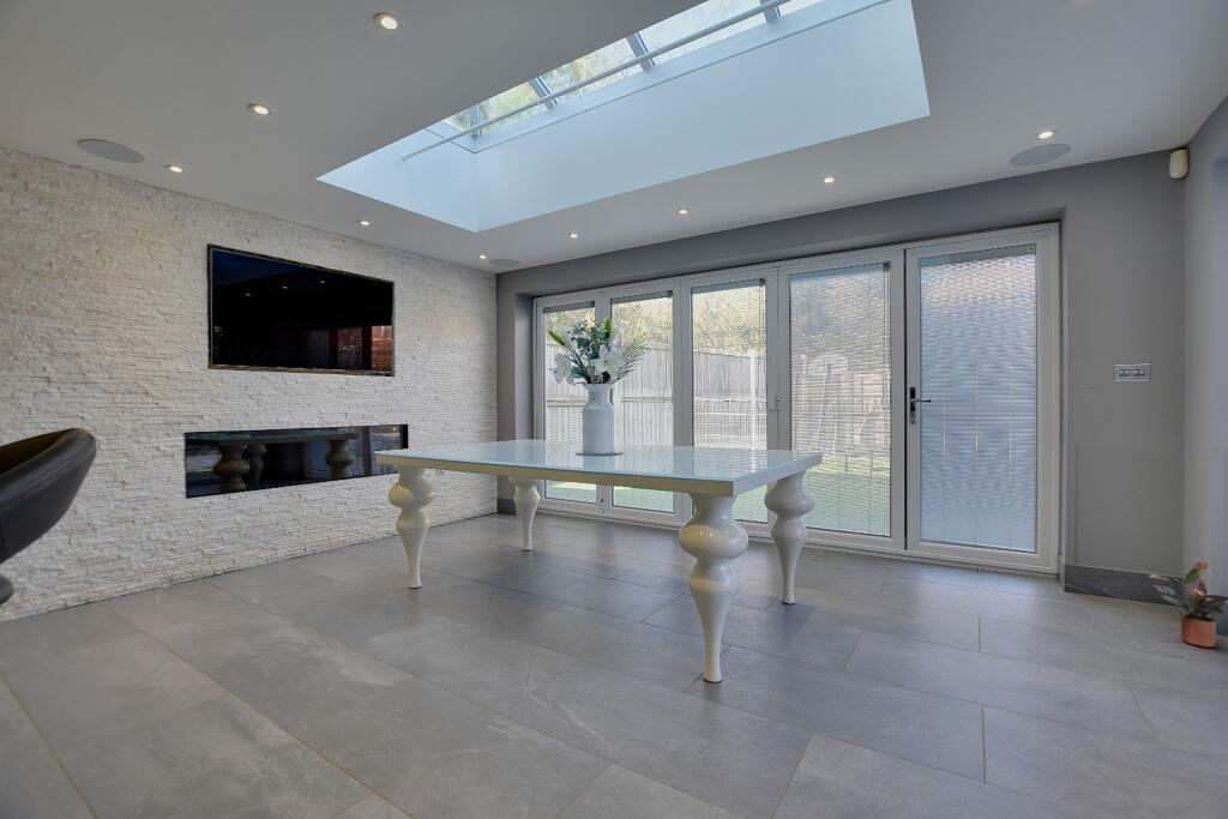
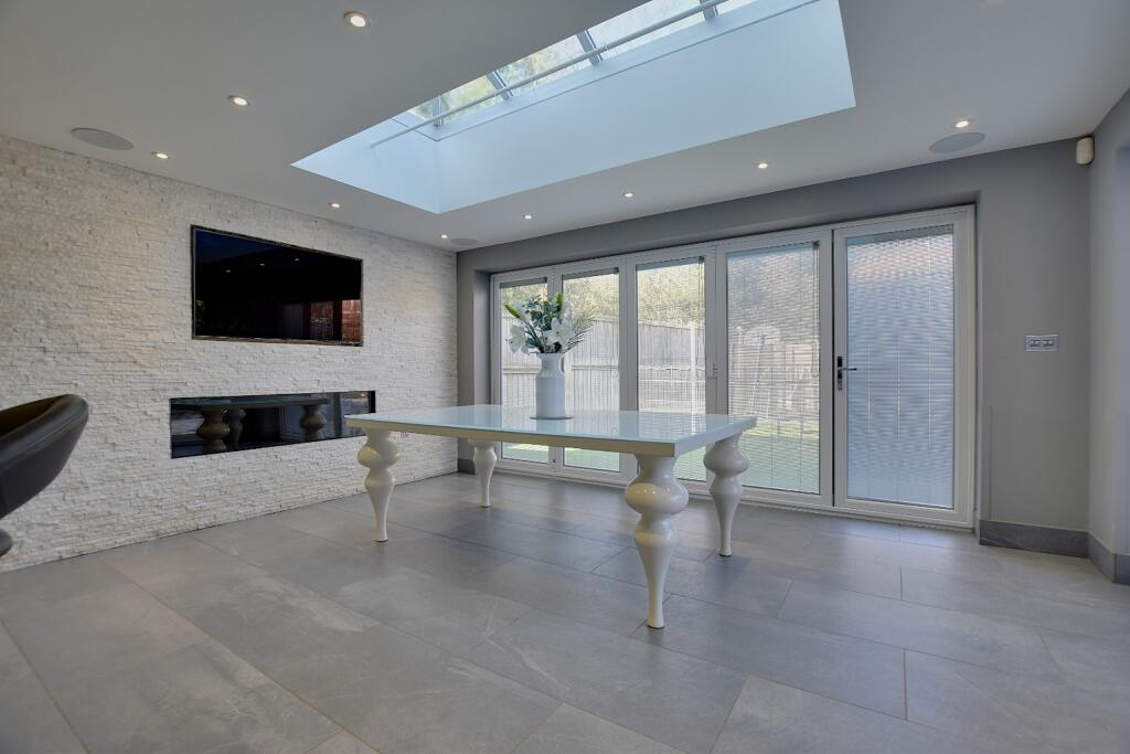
- potted plant (1188, 603)
